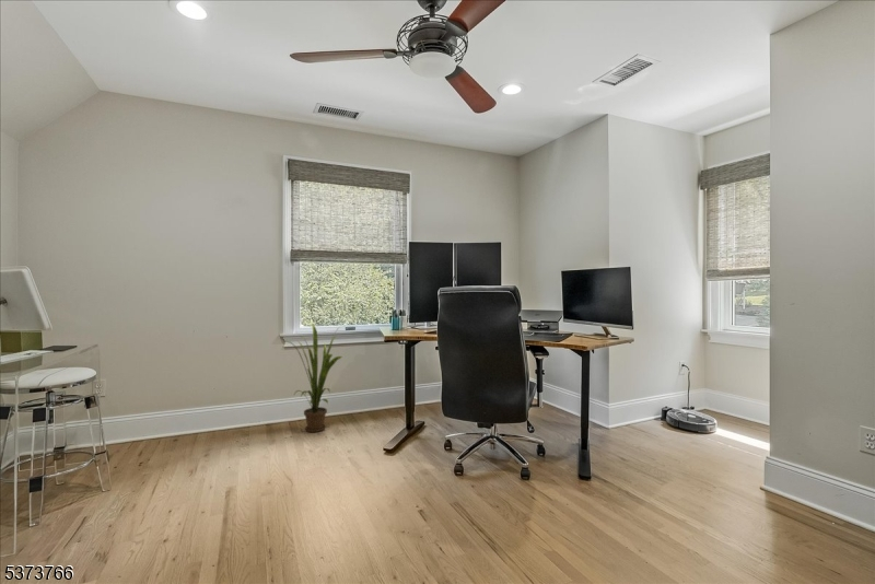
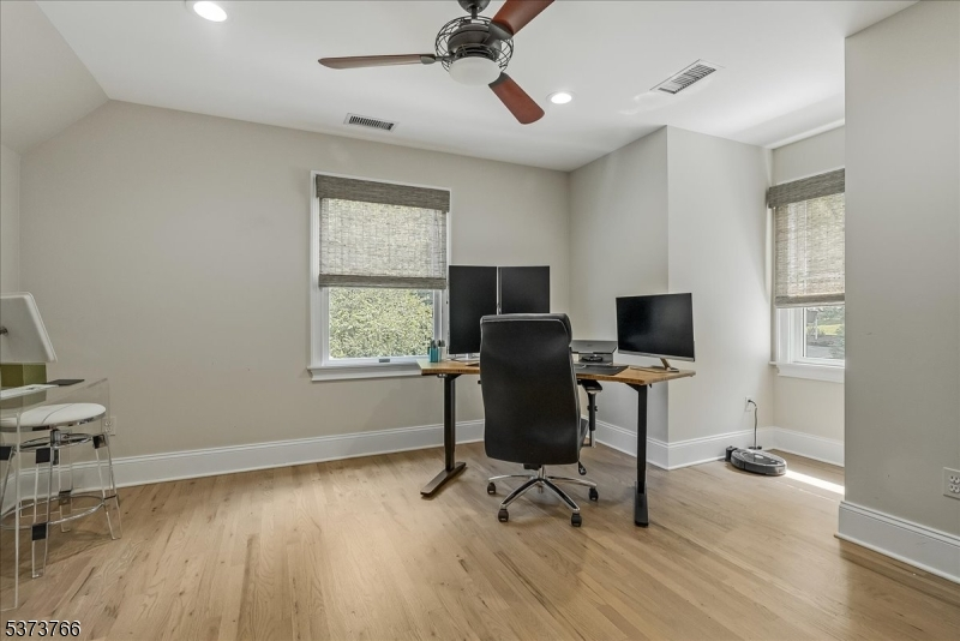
- house plant (313, 376)
